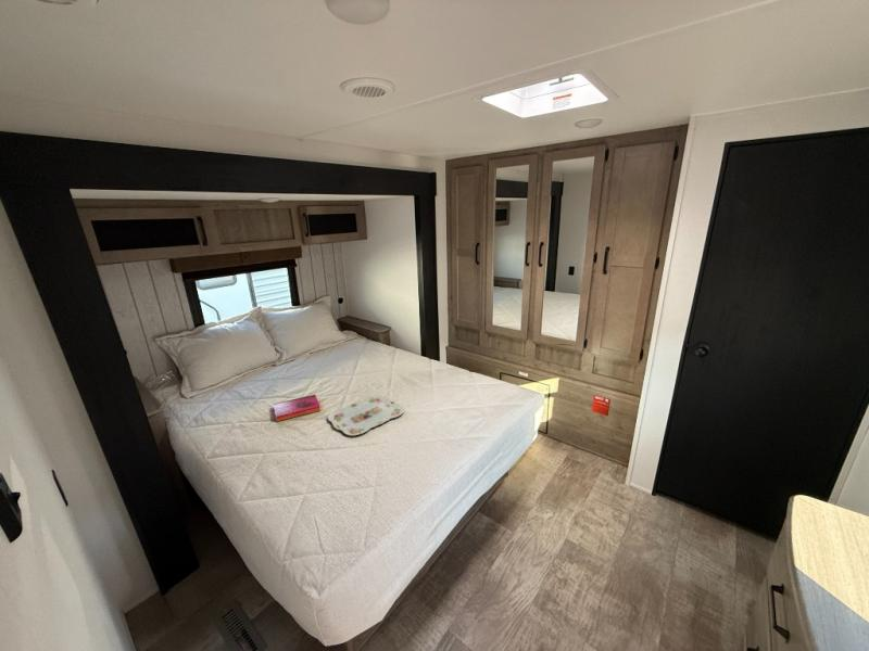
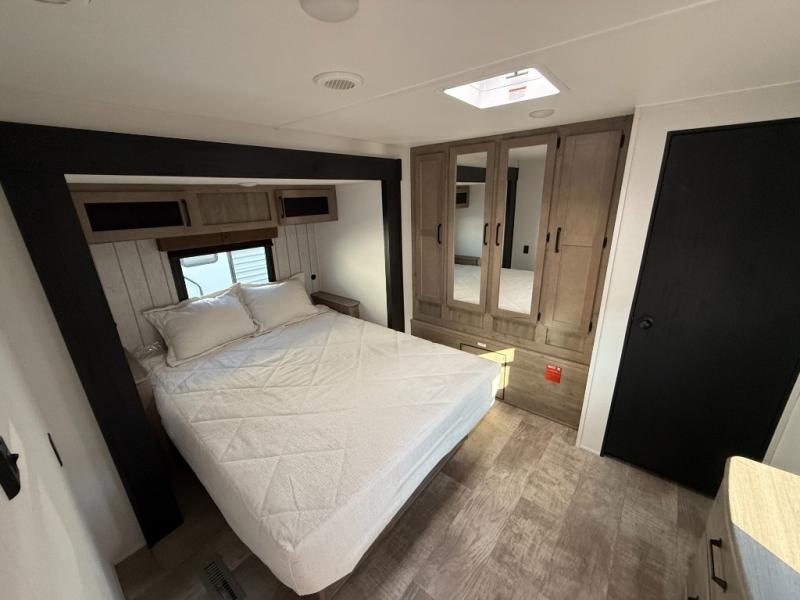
- hardback book (297, 407)
- serving tray (366, 413)
